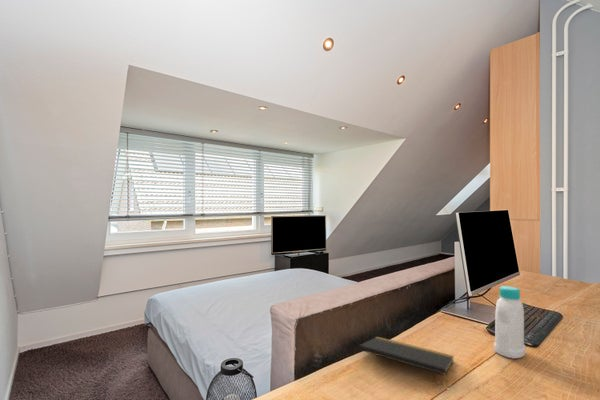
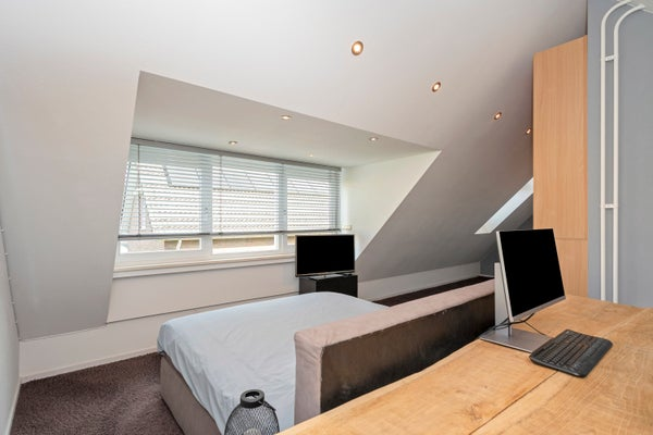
- bottle (509, 320)
- notepad (406, 353)
